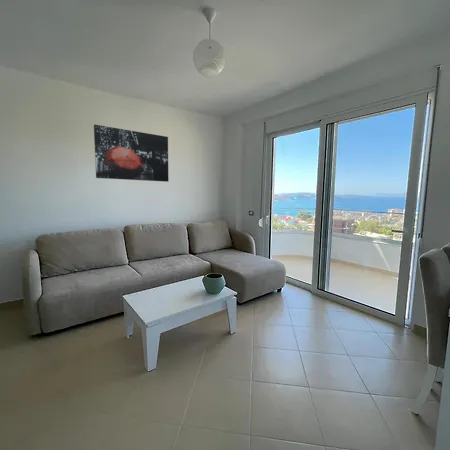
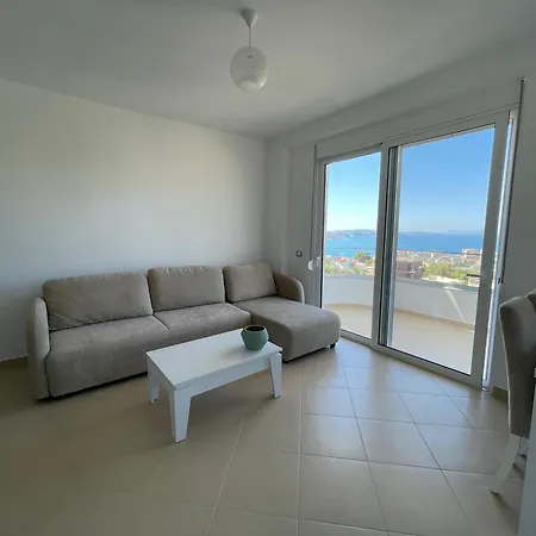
- wall art (134, 155)
